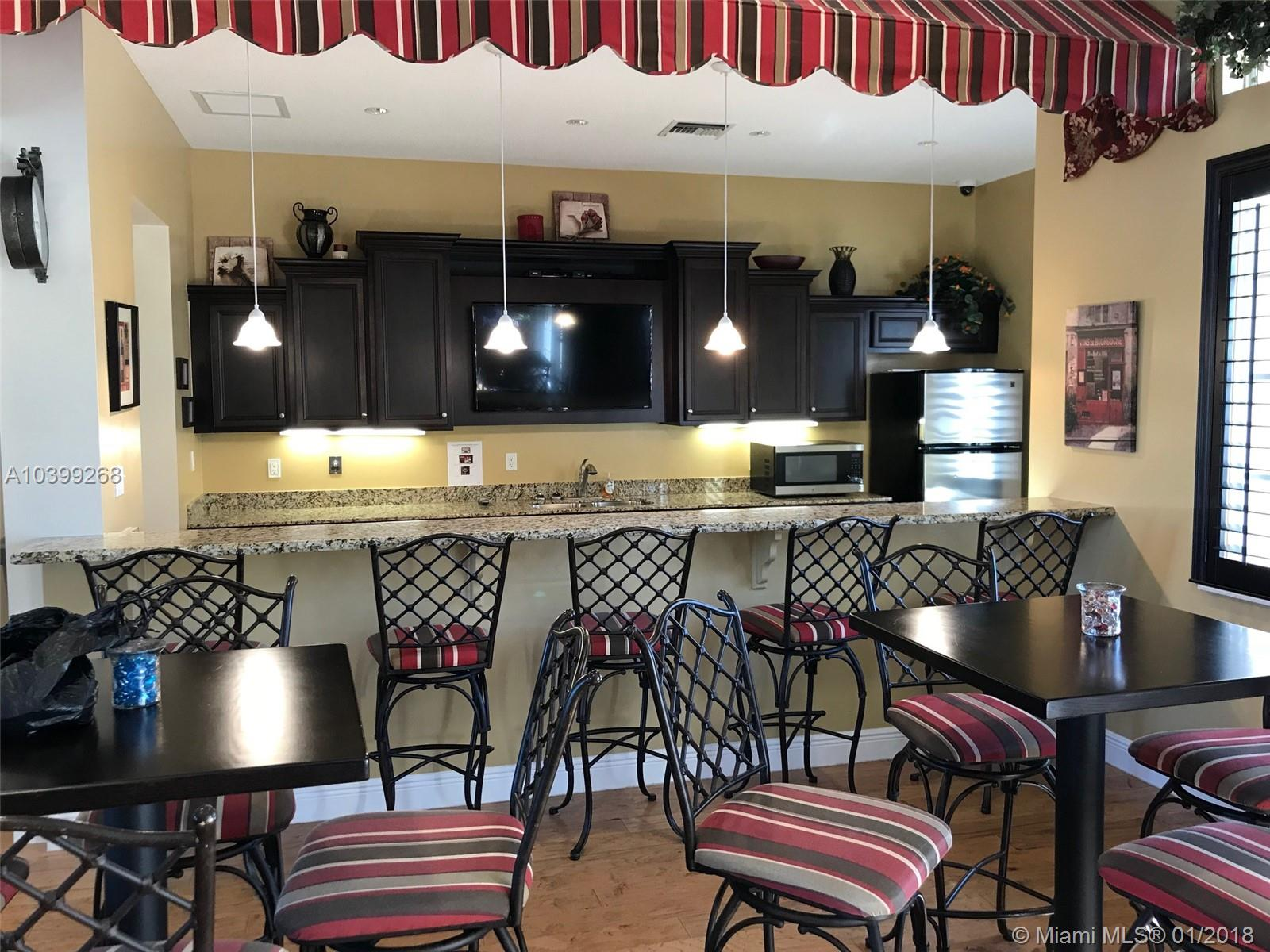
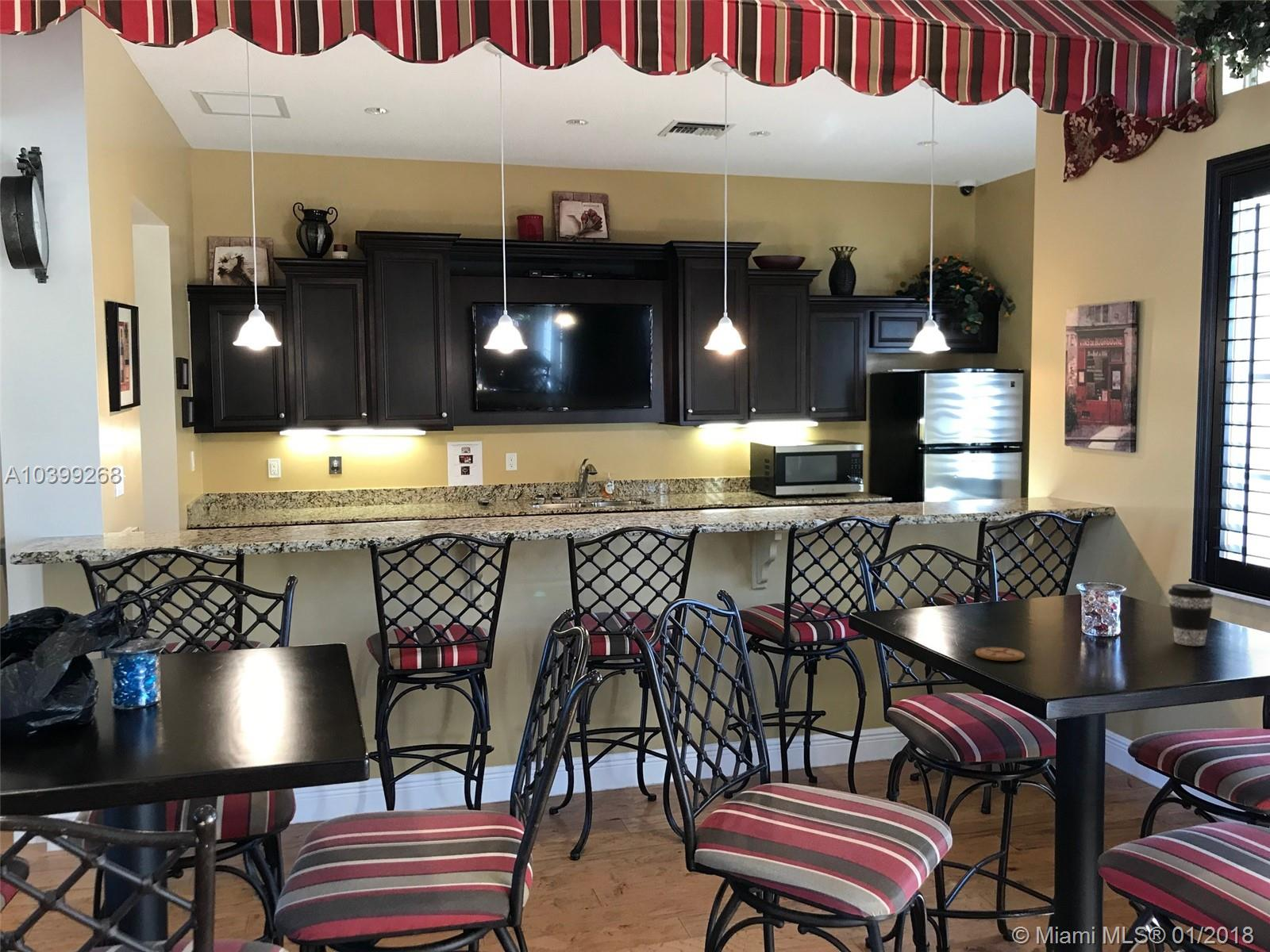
+ coaster (999, 654)
+ coffee cup (1190, 615)
